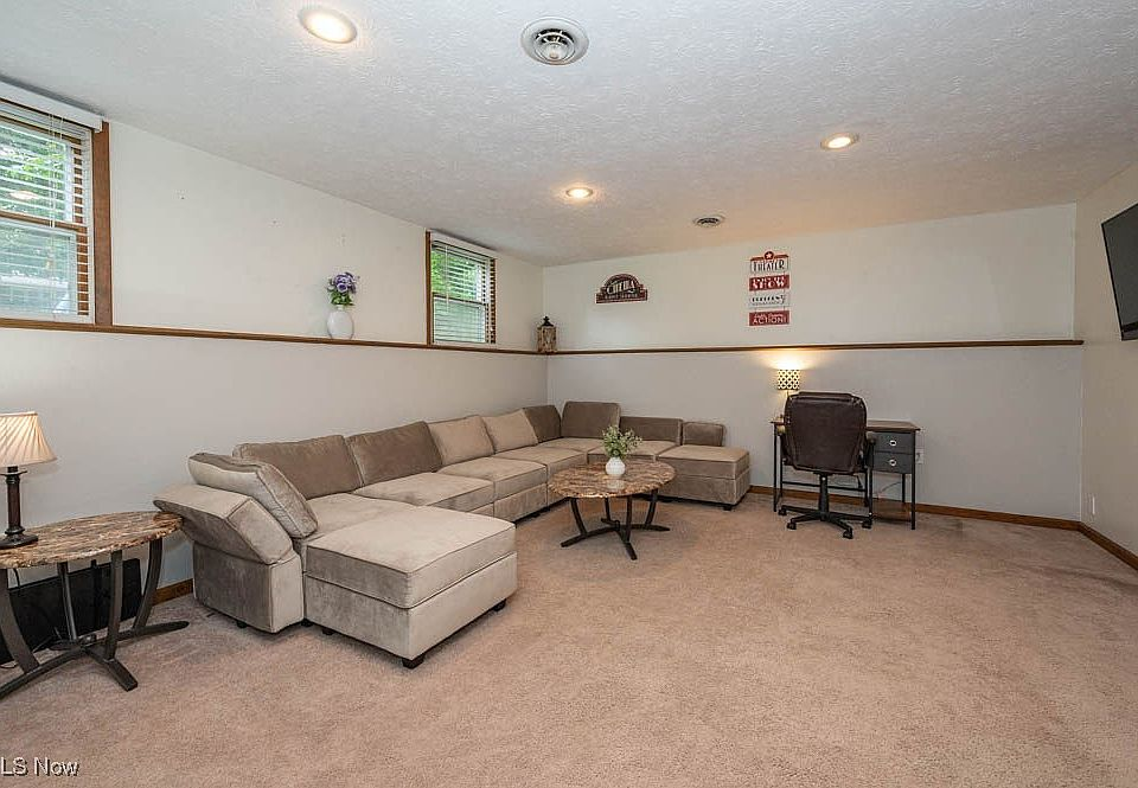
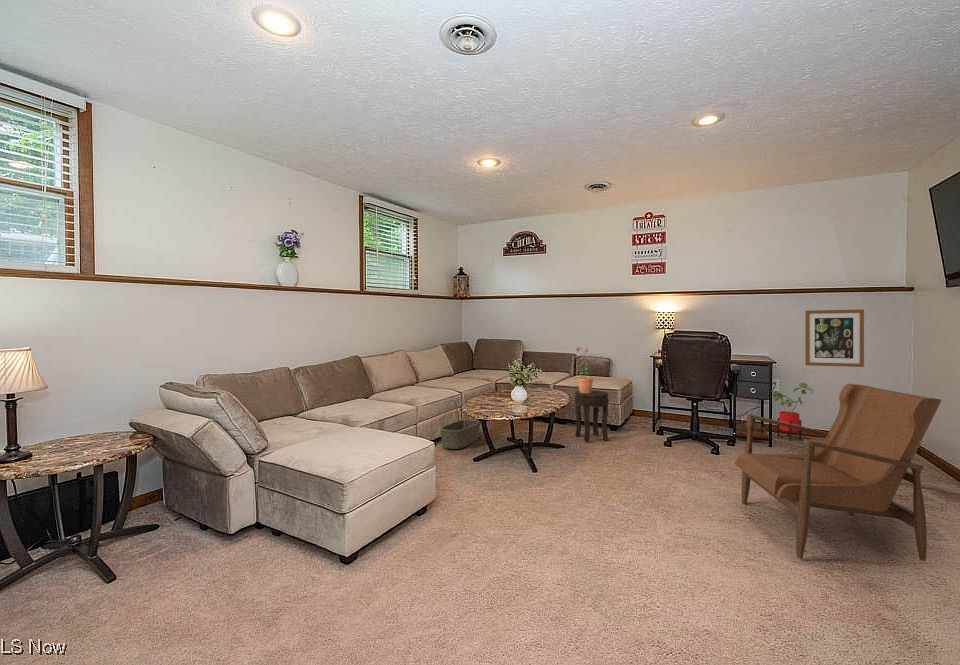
+ side table (593, 415)
+ potted plant (586, 369)
+ house plant (792, 410)
+ wall art (833, 338)
+ armchair (827, 460)
+ basket (460, 422)
